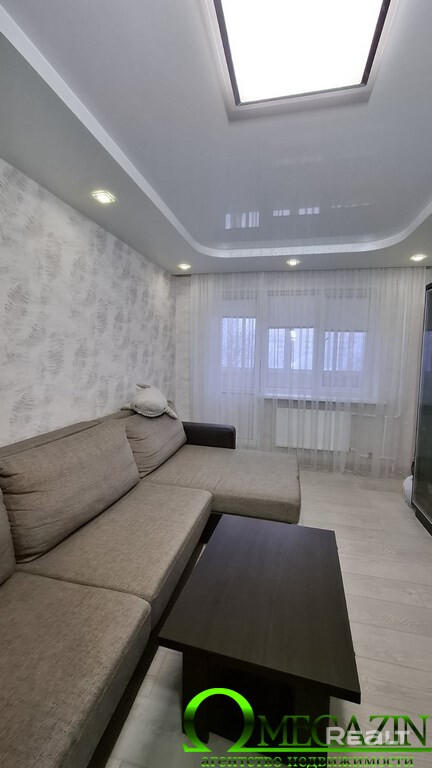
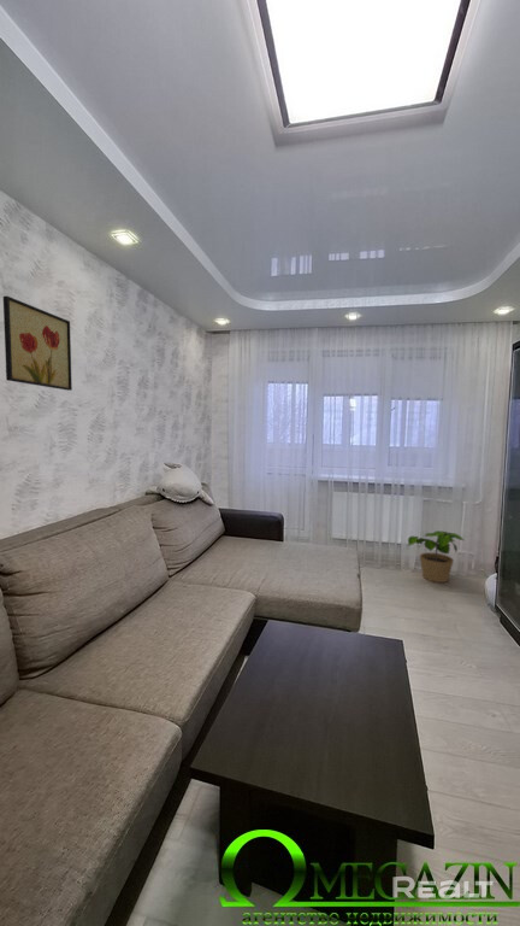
+ wall art (40, 347)
+ potted plant (435, 555)
